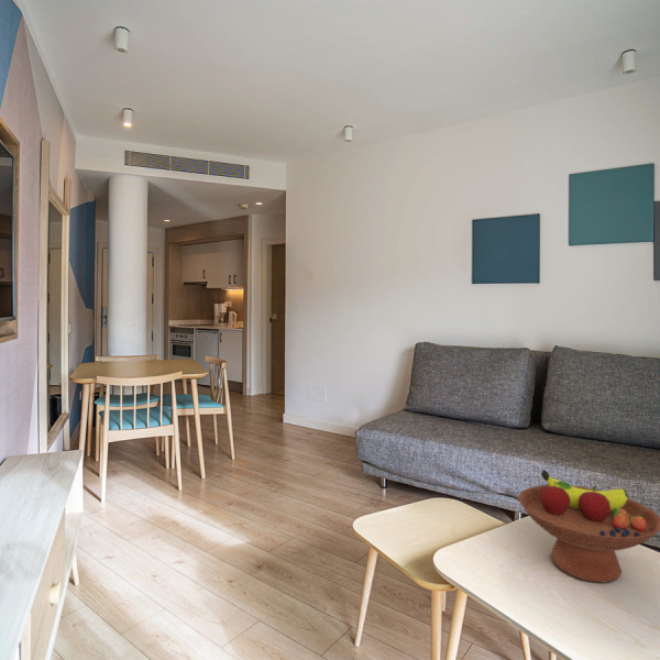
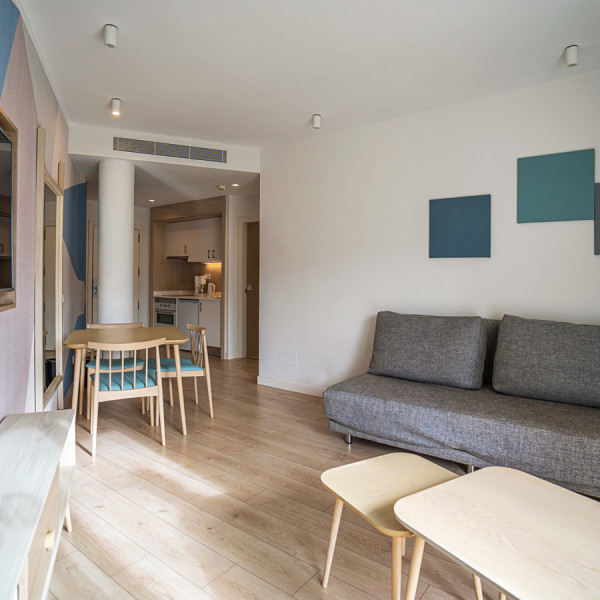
- fruit bowl (585, 525)
